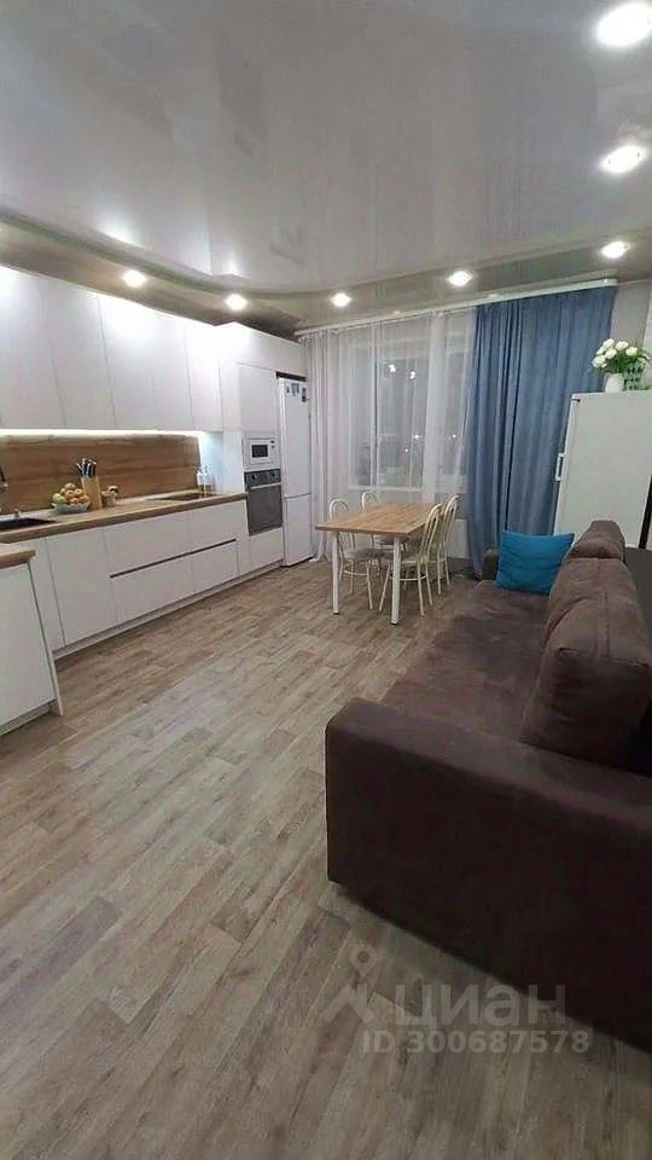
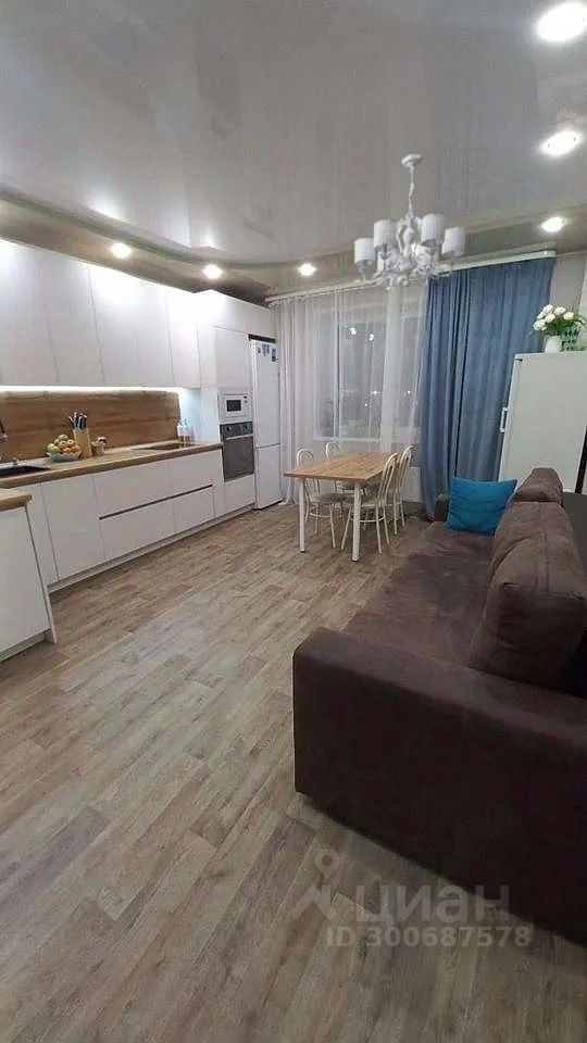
+ chandelier (409, 227)
